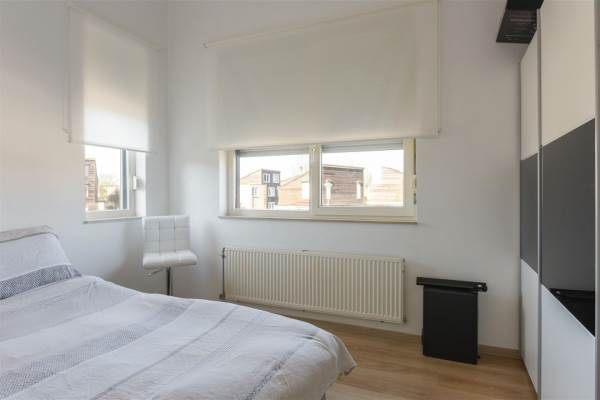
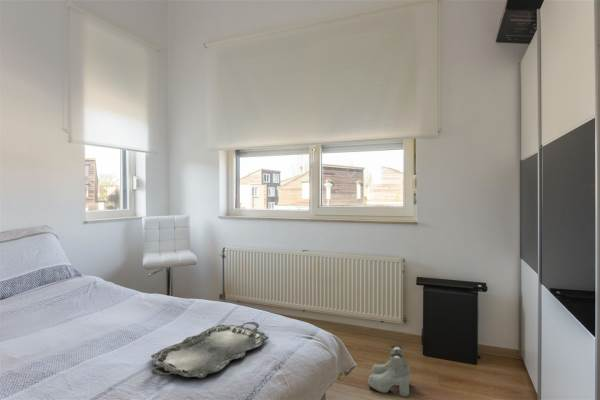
+ boots (389, 367)
+ serving tray (213, 346)
